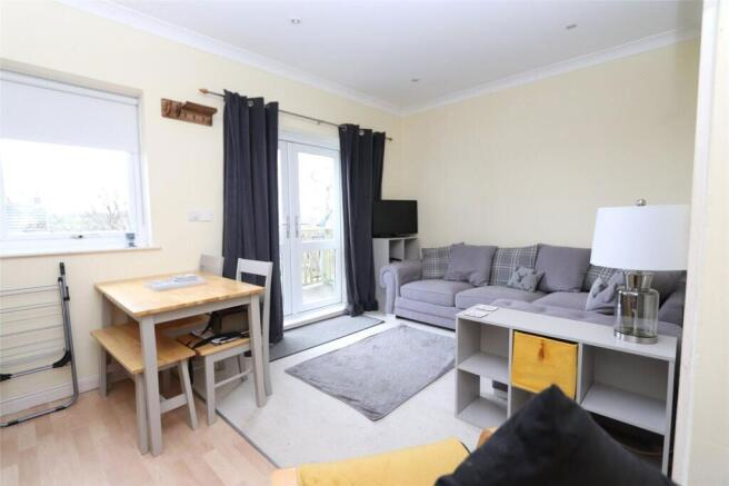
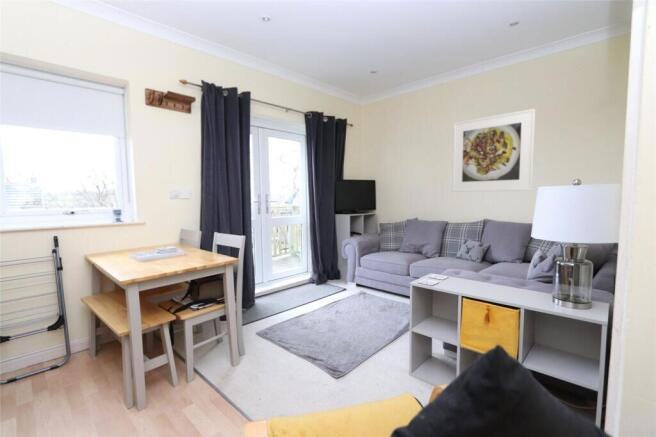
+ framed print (489, 154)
